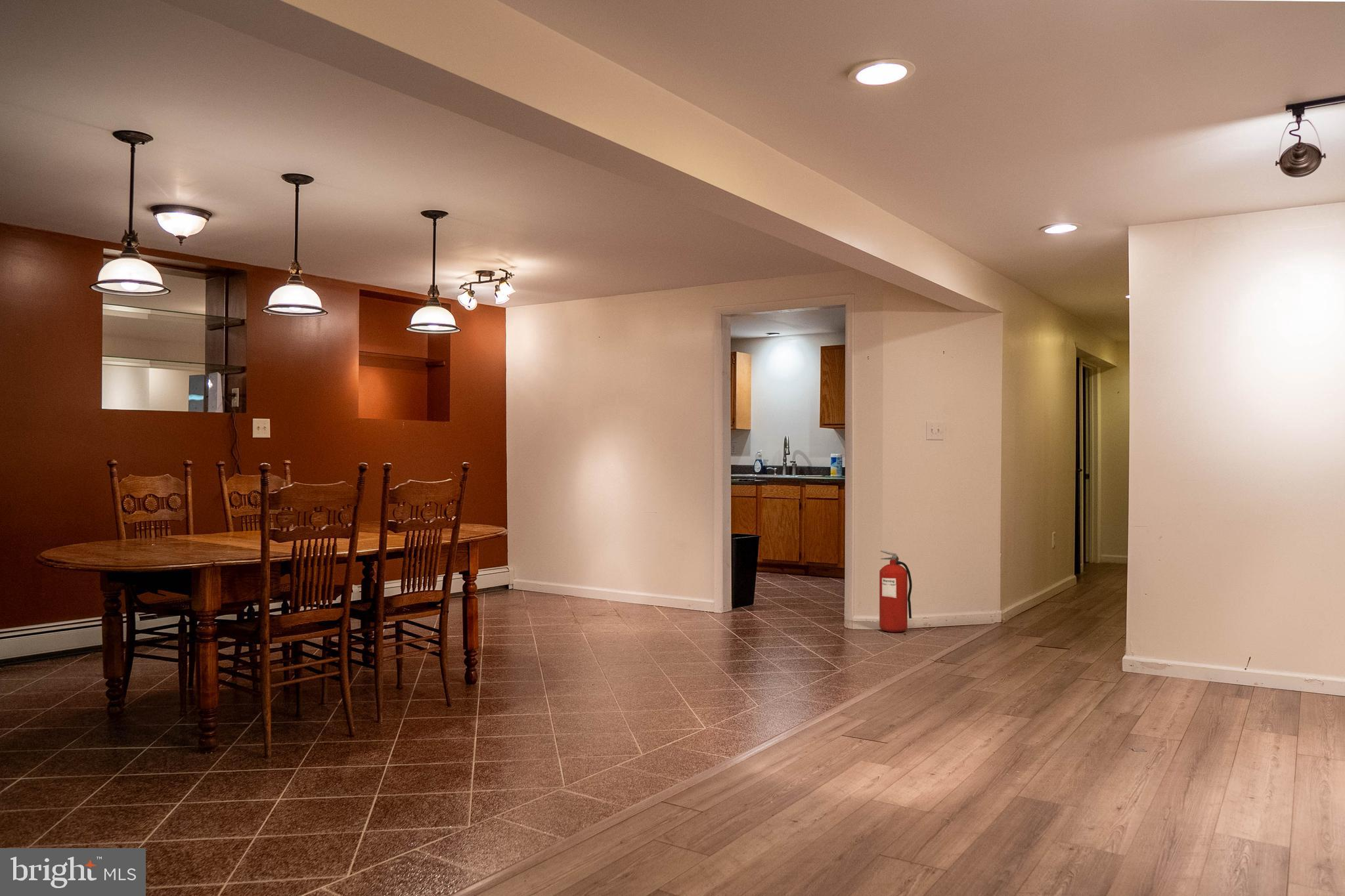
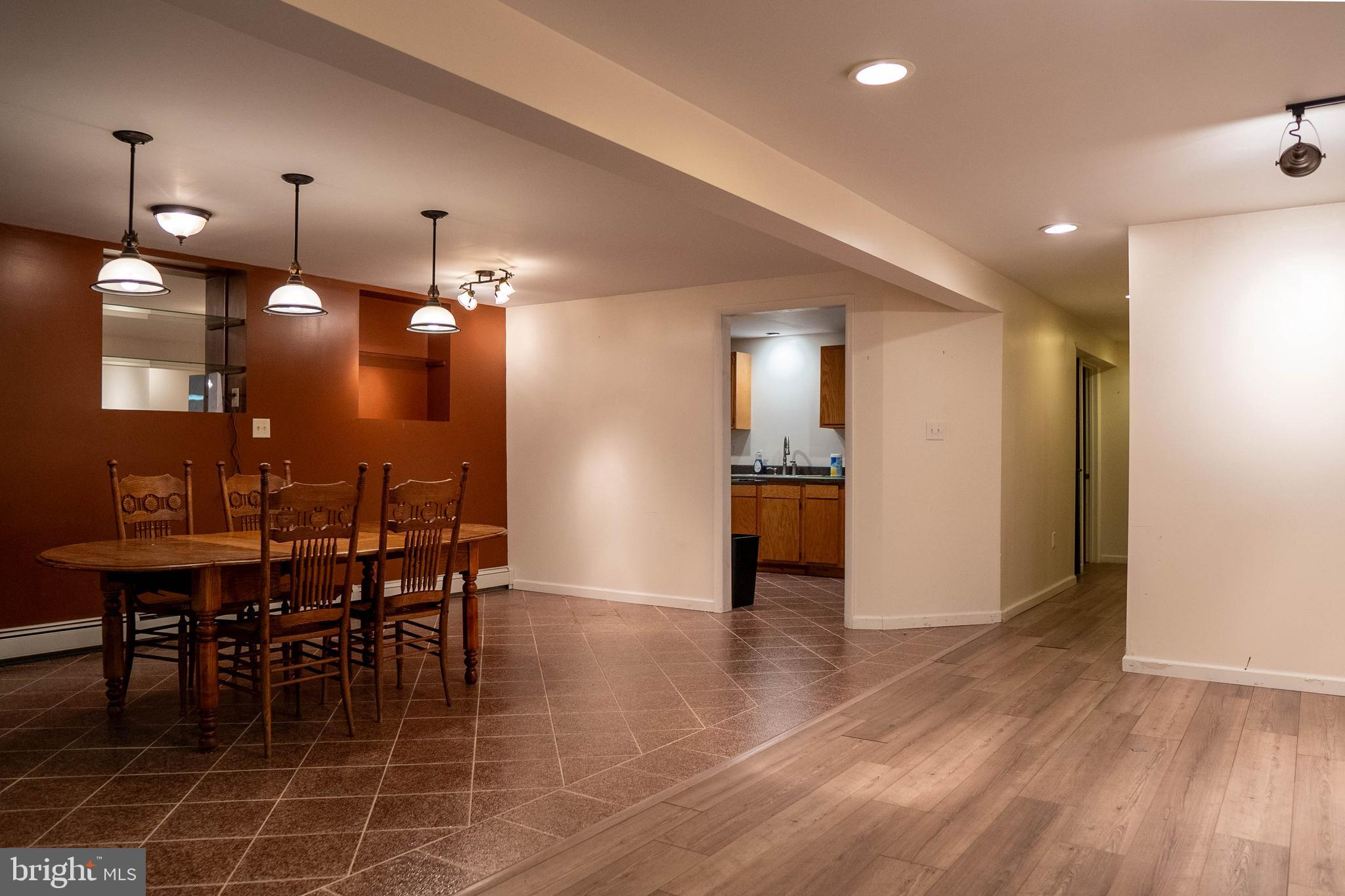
- fire extinguisher (896, 591)
